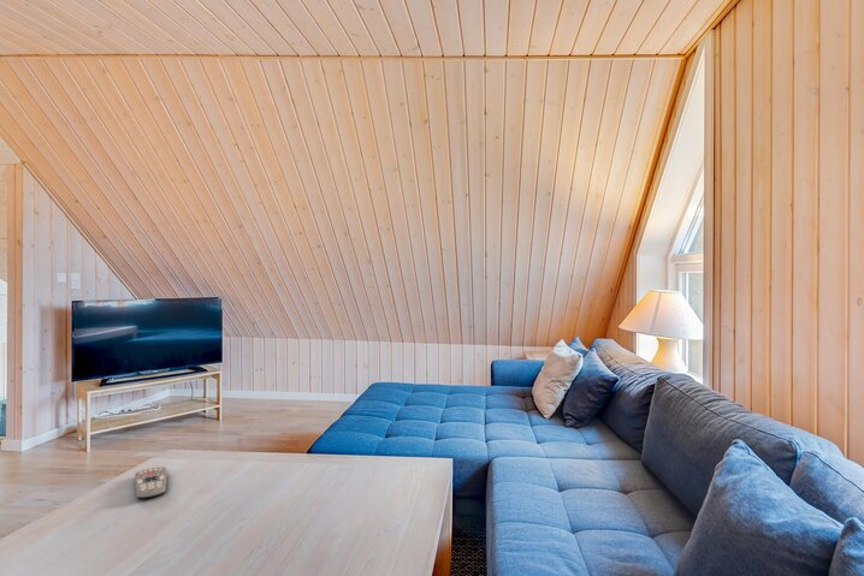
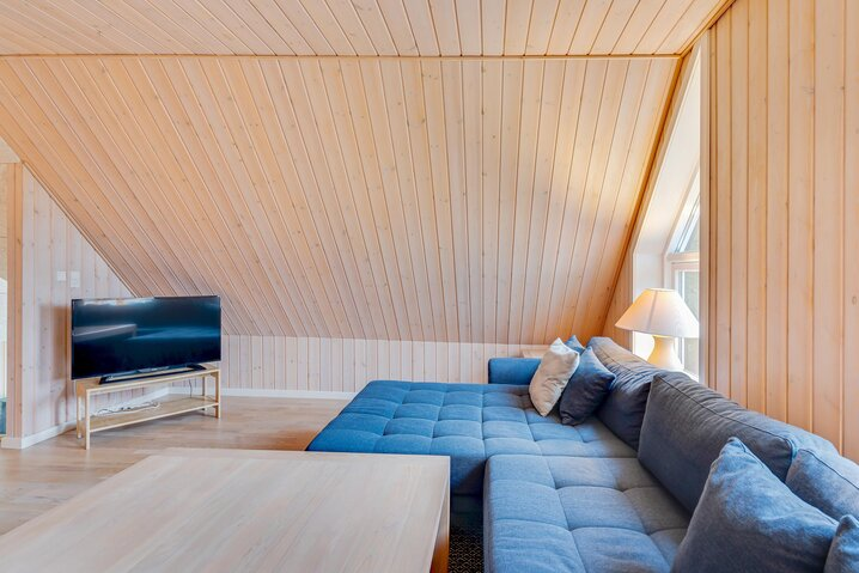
- remote control (150, 482)
